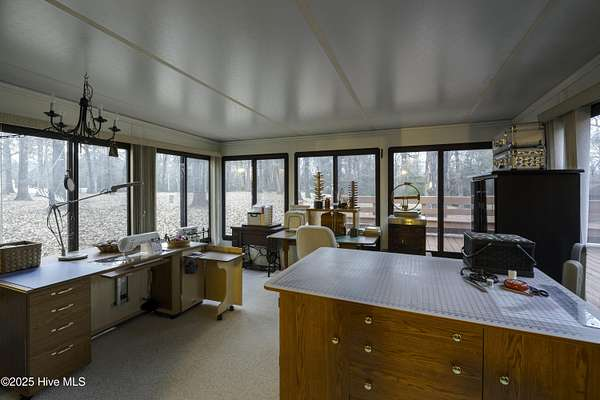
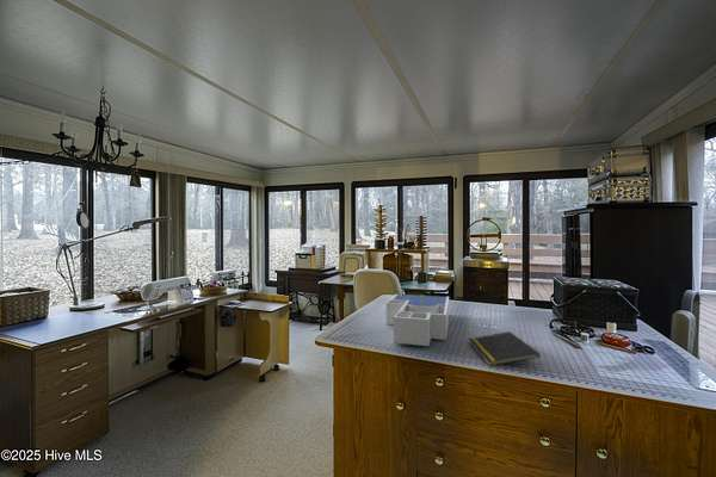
+ desk organizer (415, 315)
+ notepad (500, 347)
